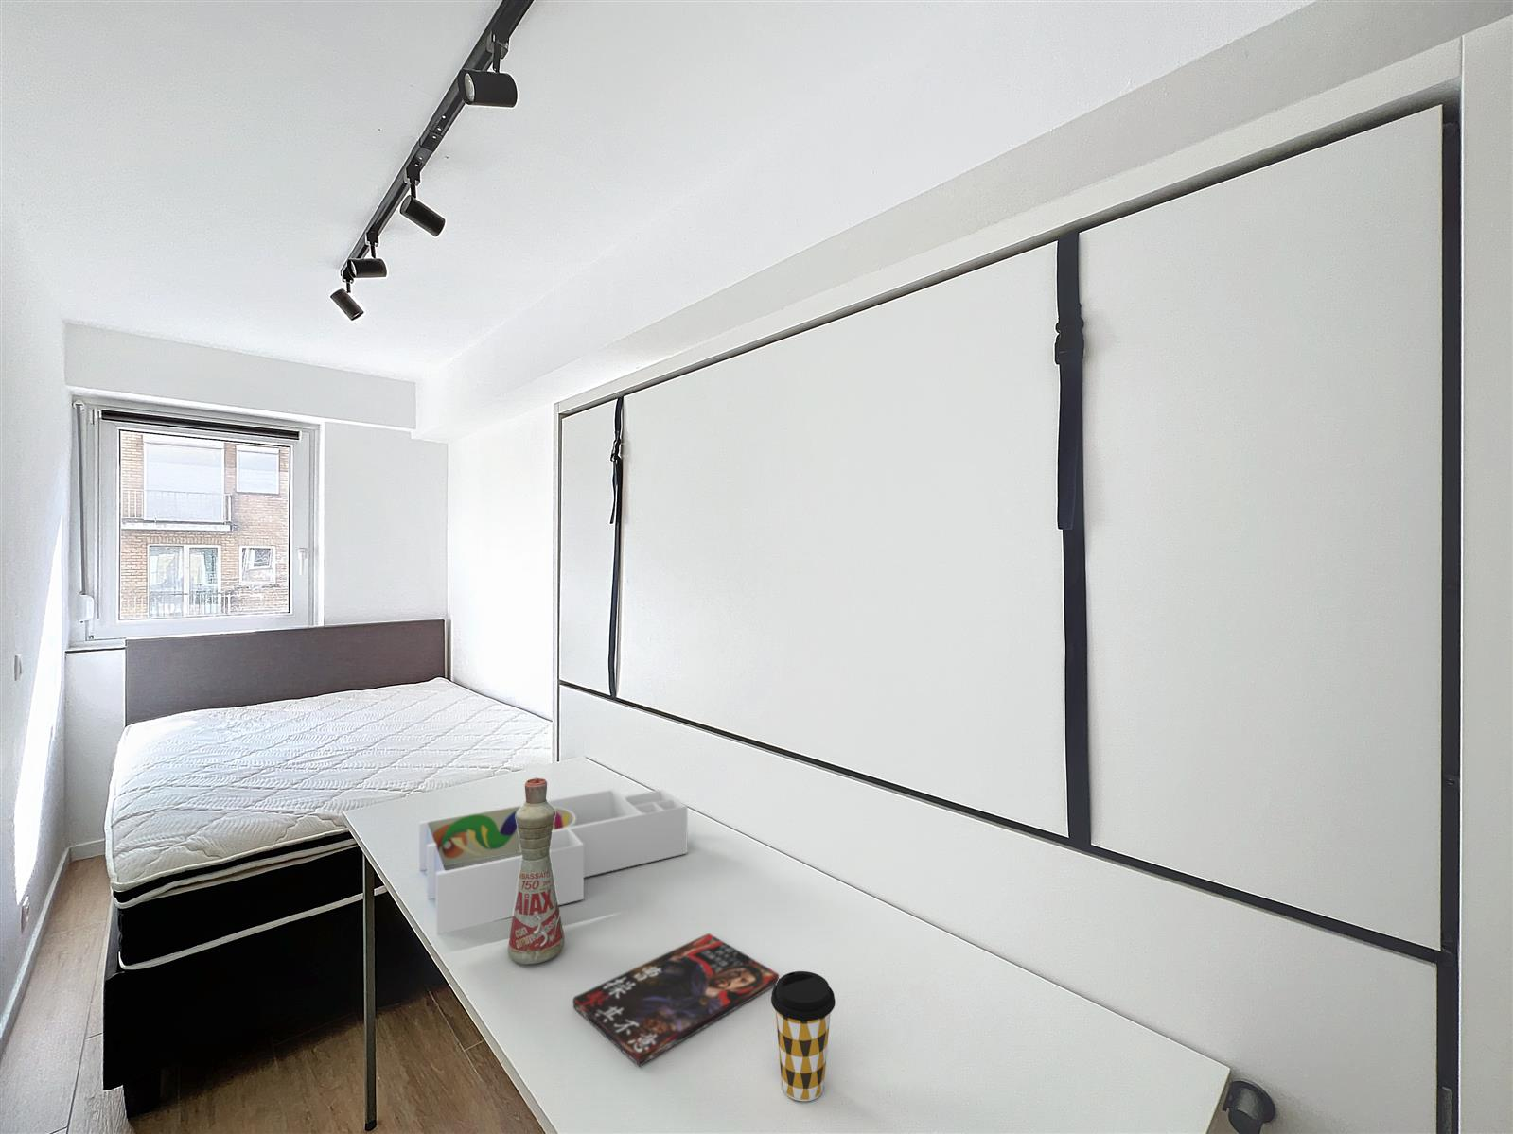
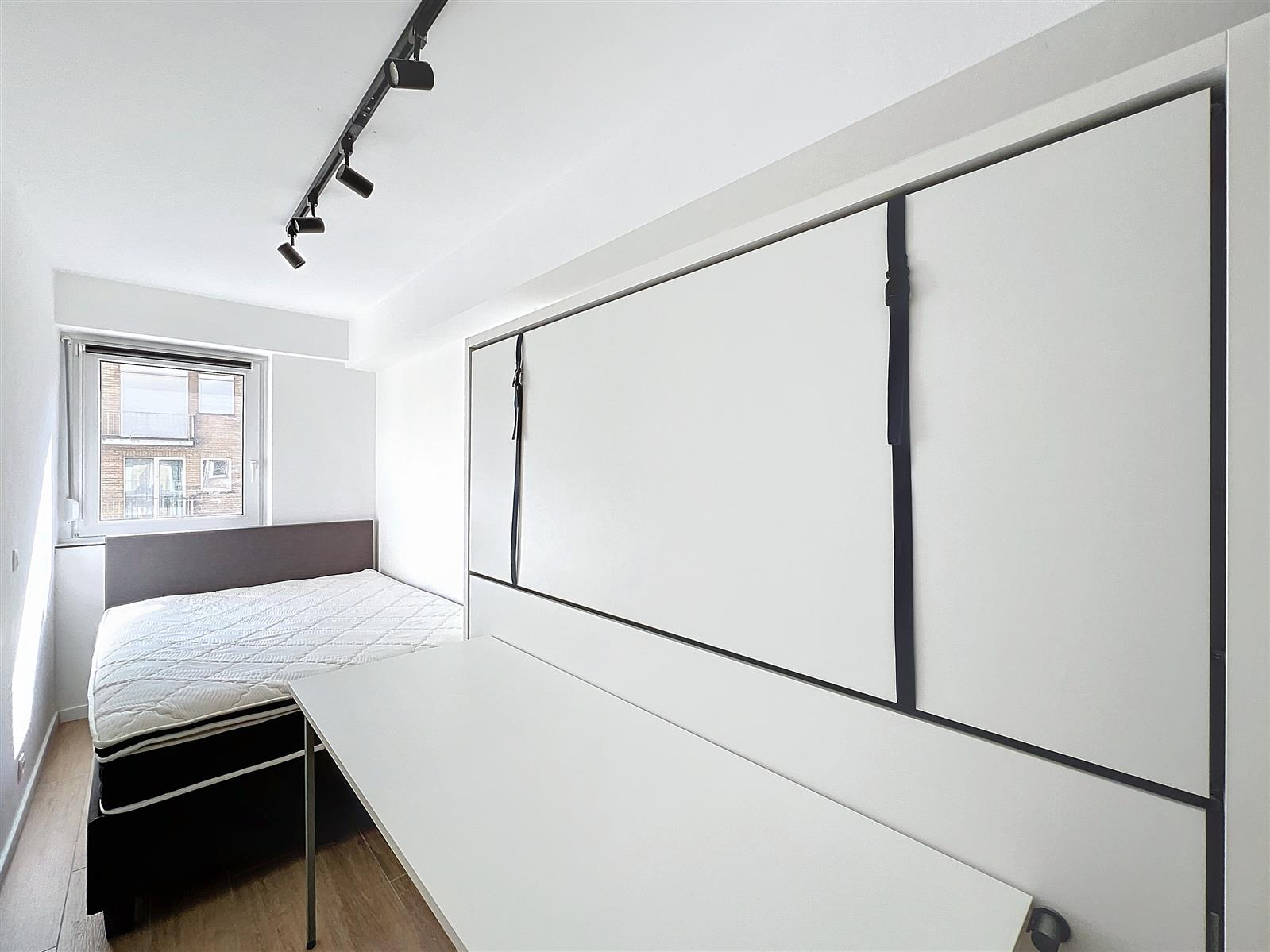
- bottle (536, 865)
- coffee cup (803, 1035)
- desk organizer (564, 845)
- book (678, 990)
